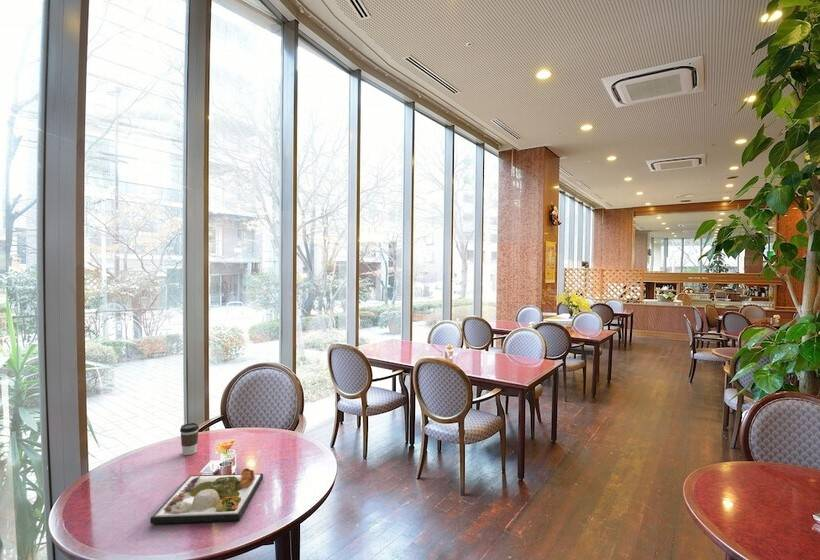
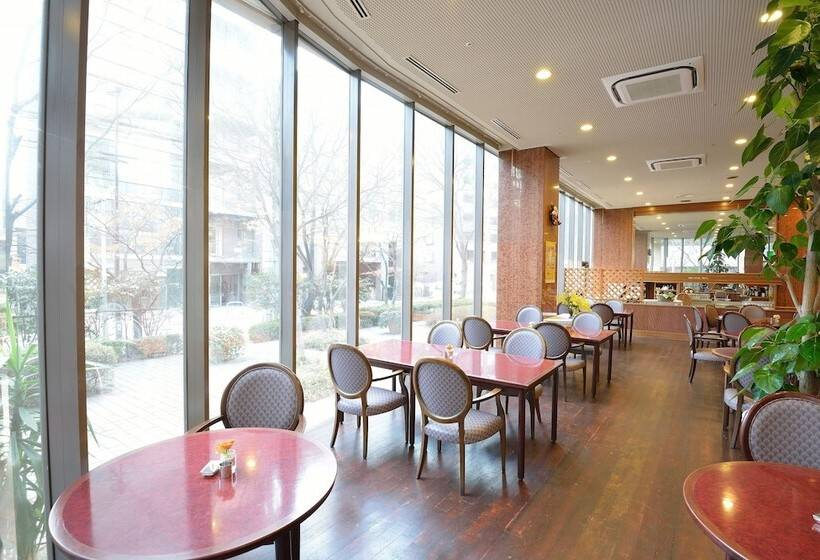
- dinner plate (212, 492)
- coffee cup (189, 439)
